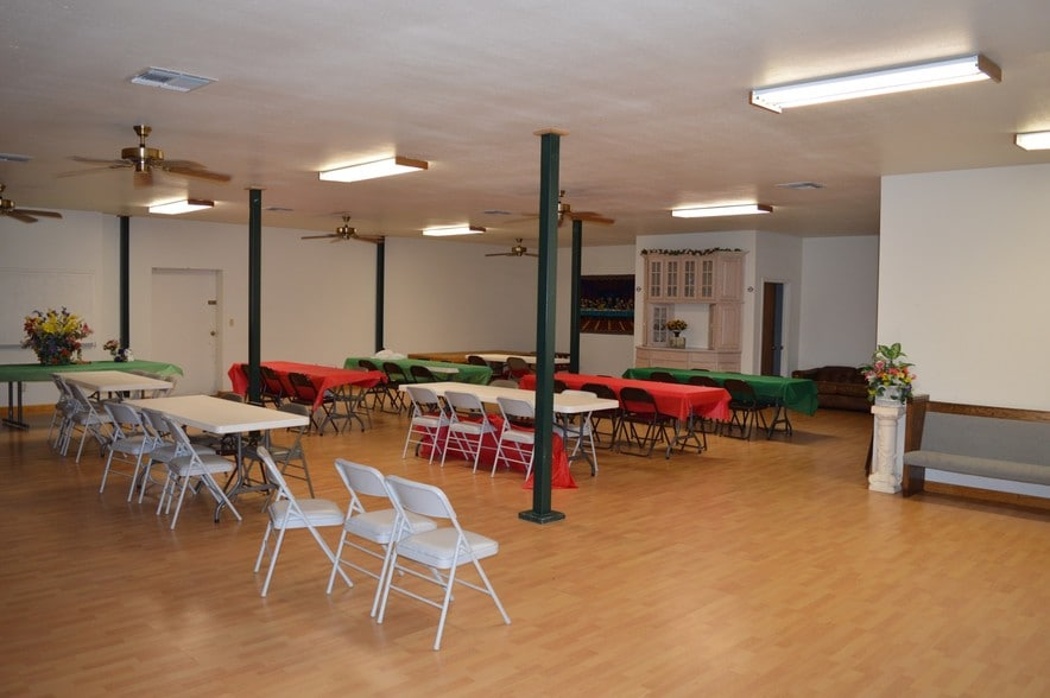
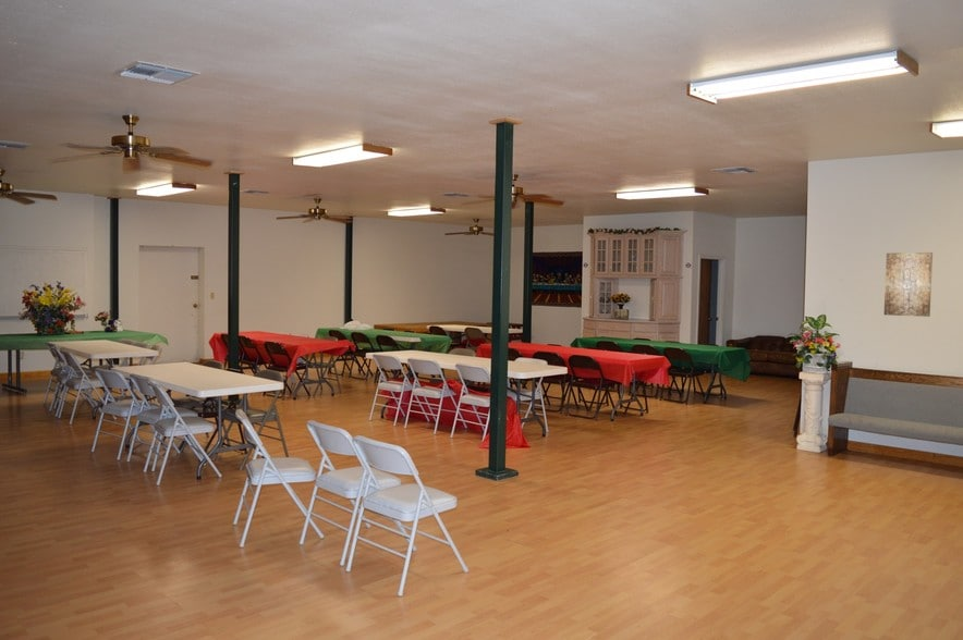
+ wall art (907, 284)
